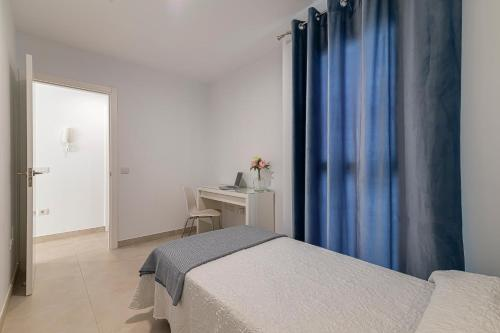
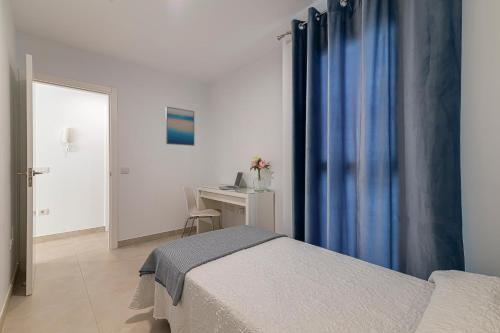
+ wall art (180, 127)
